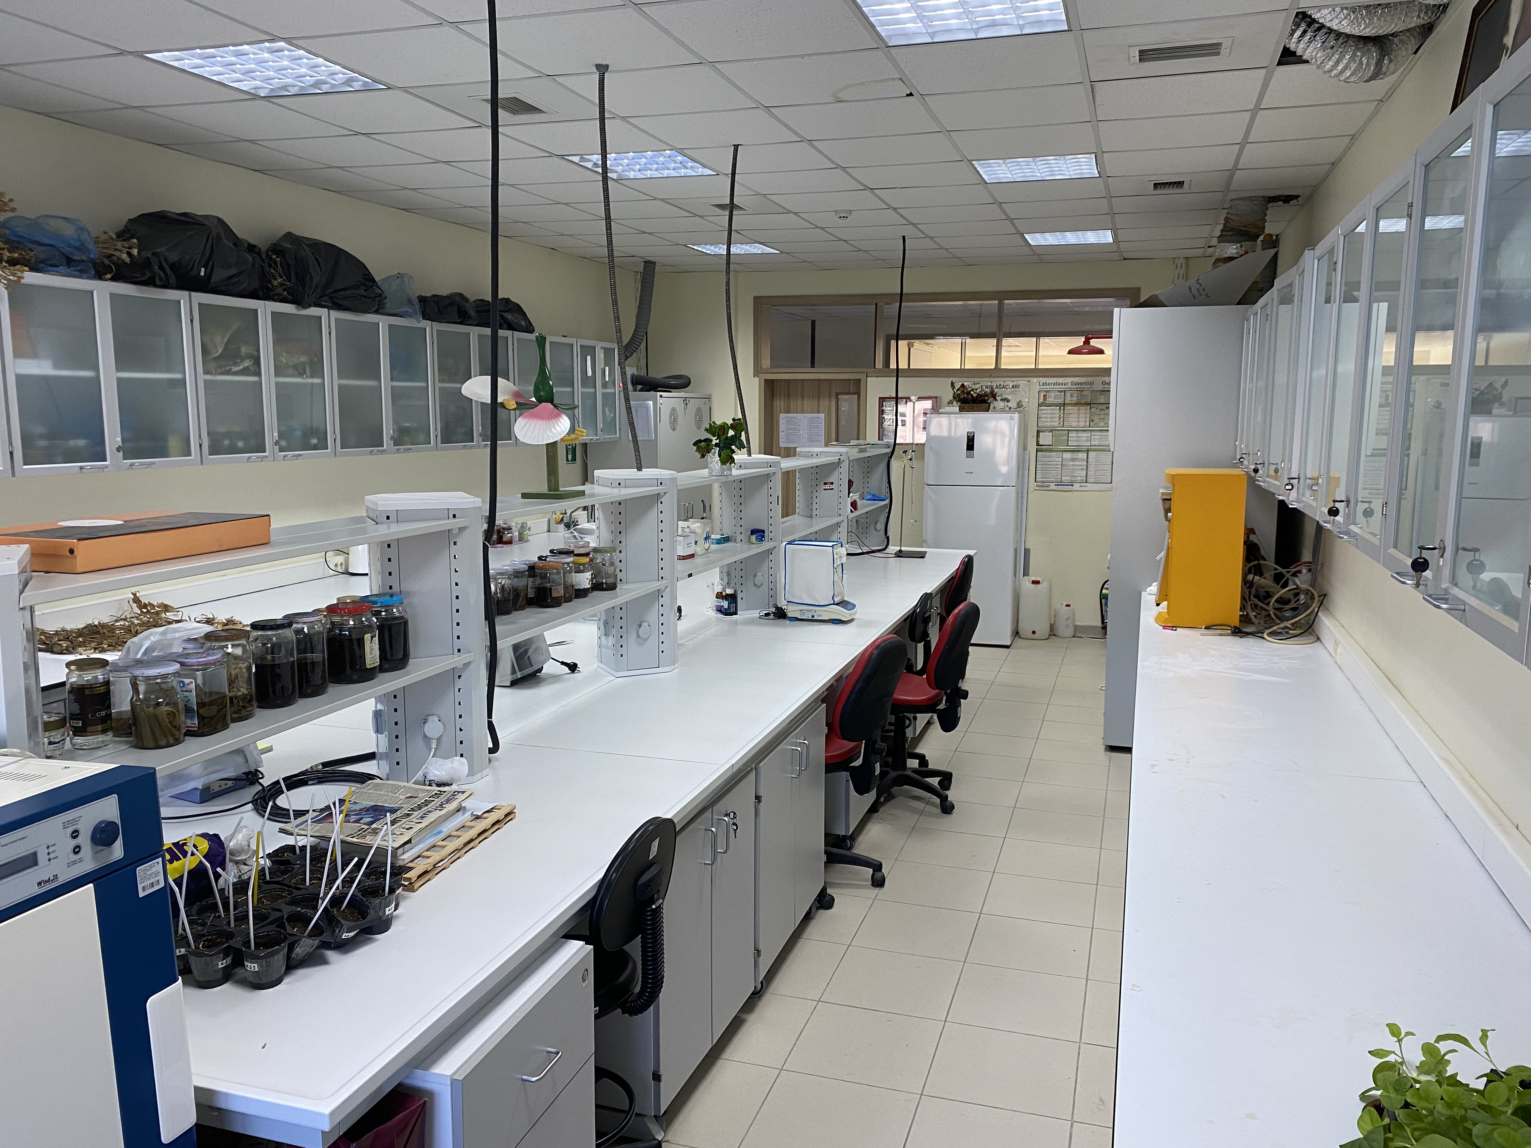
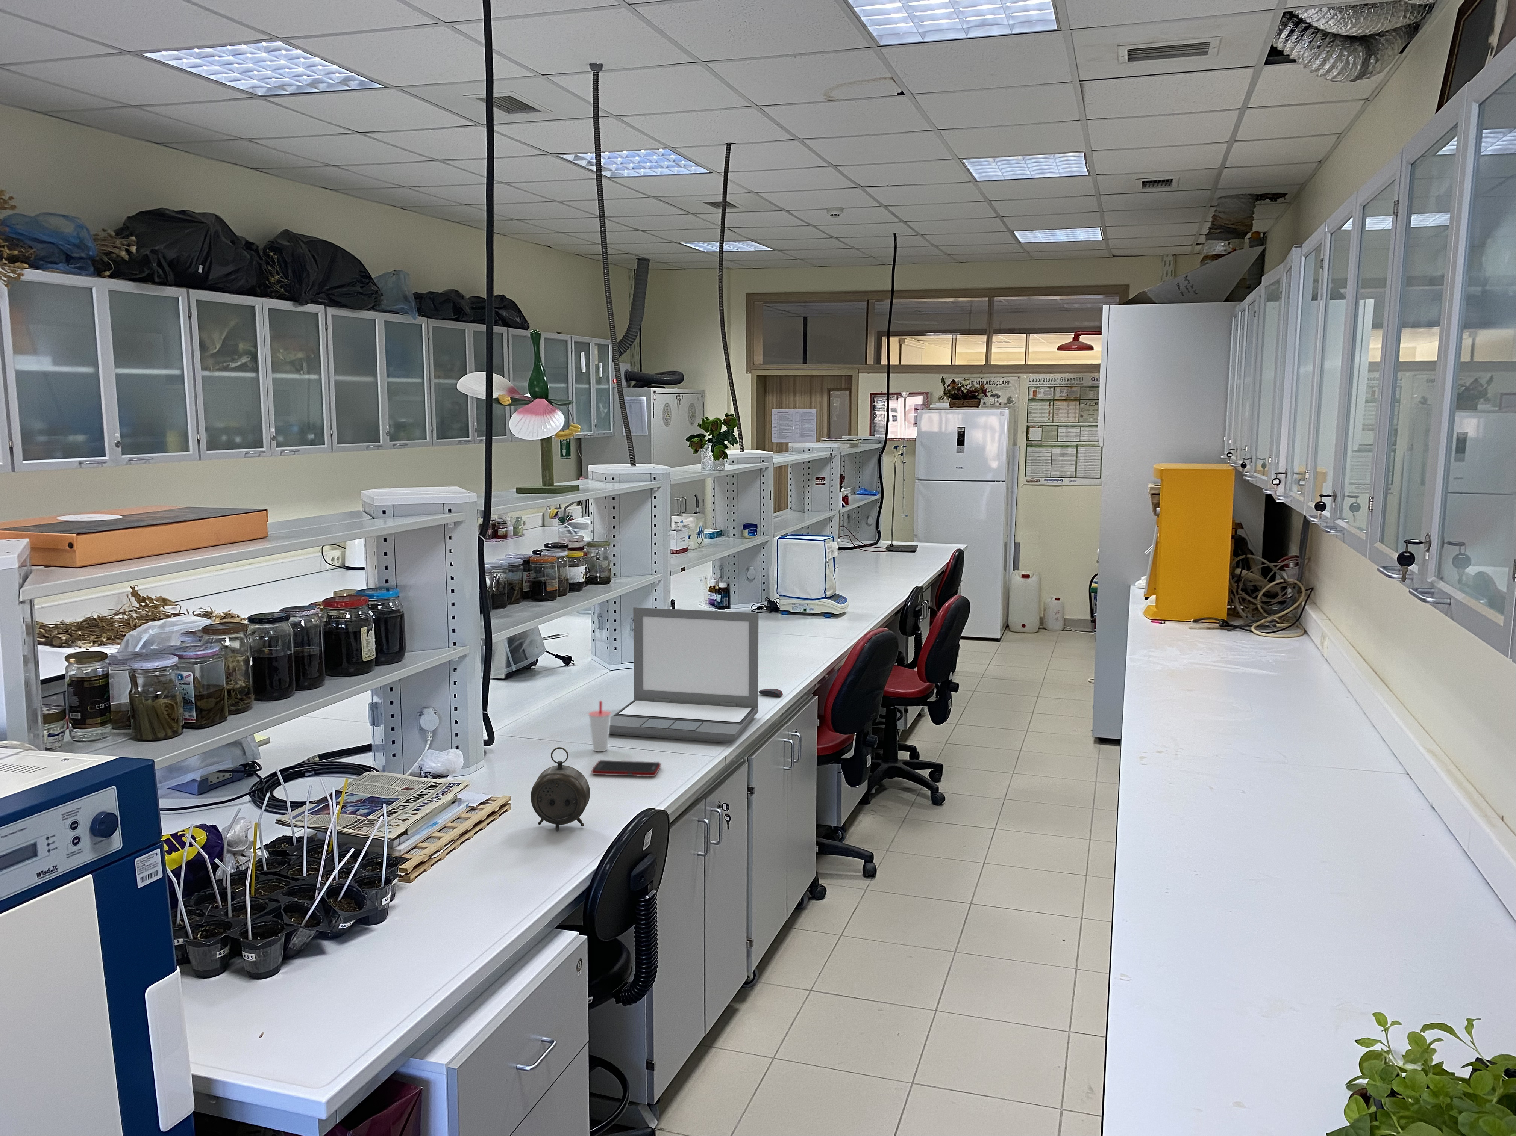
+ cell phone (627, 768)
+ alarm clock (560, 788)
+ laptop (682, 672)
+ computer mouse (762, 691)
+ cup (599, 726)
